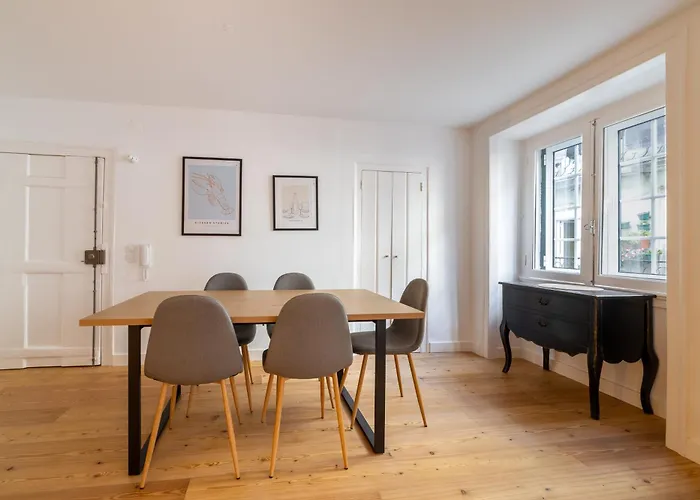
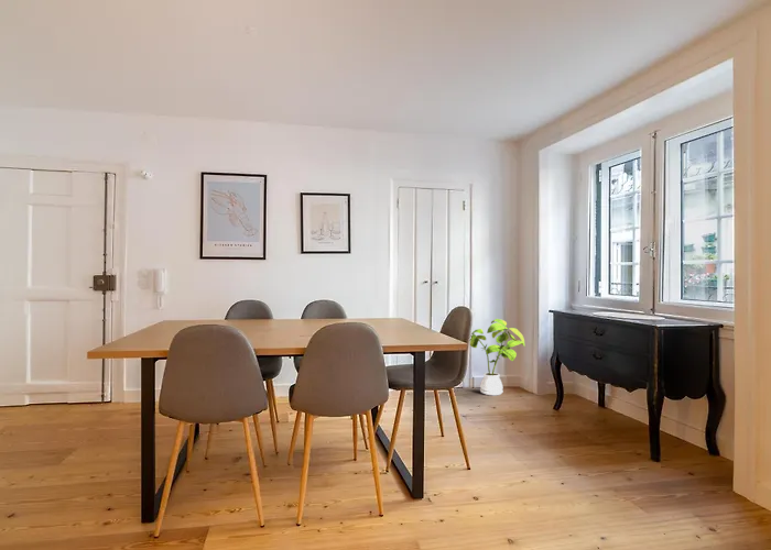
+ house plant (498, 356)
